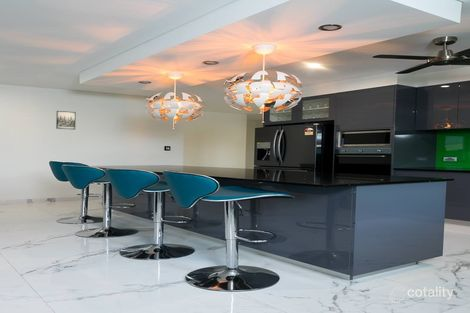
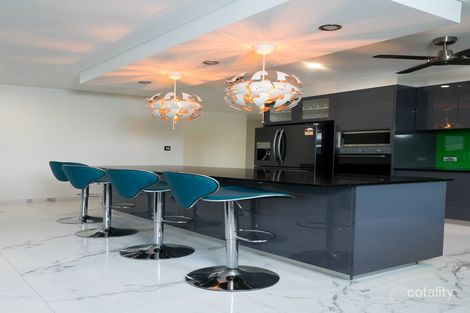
- wall art (66, 120)
